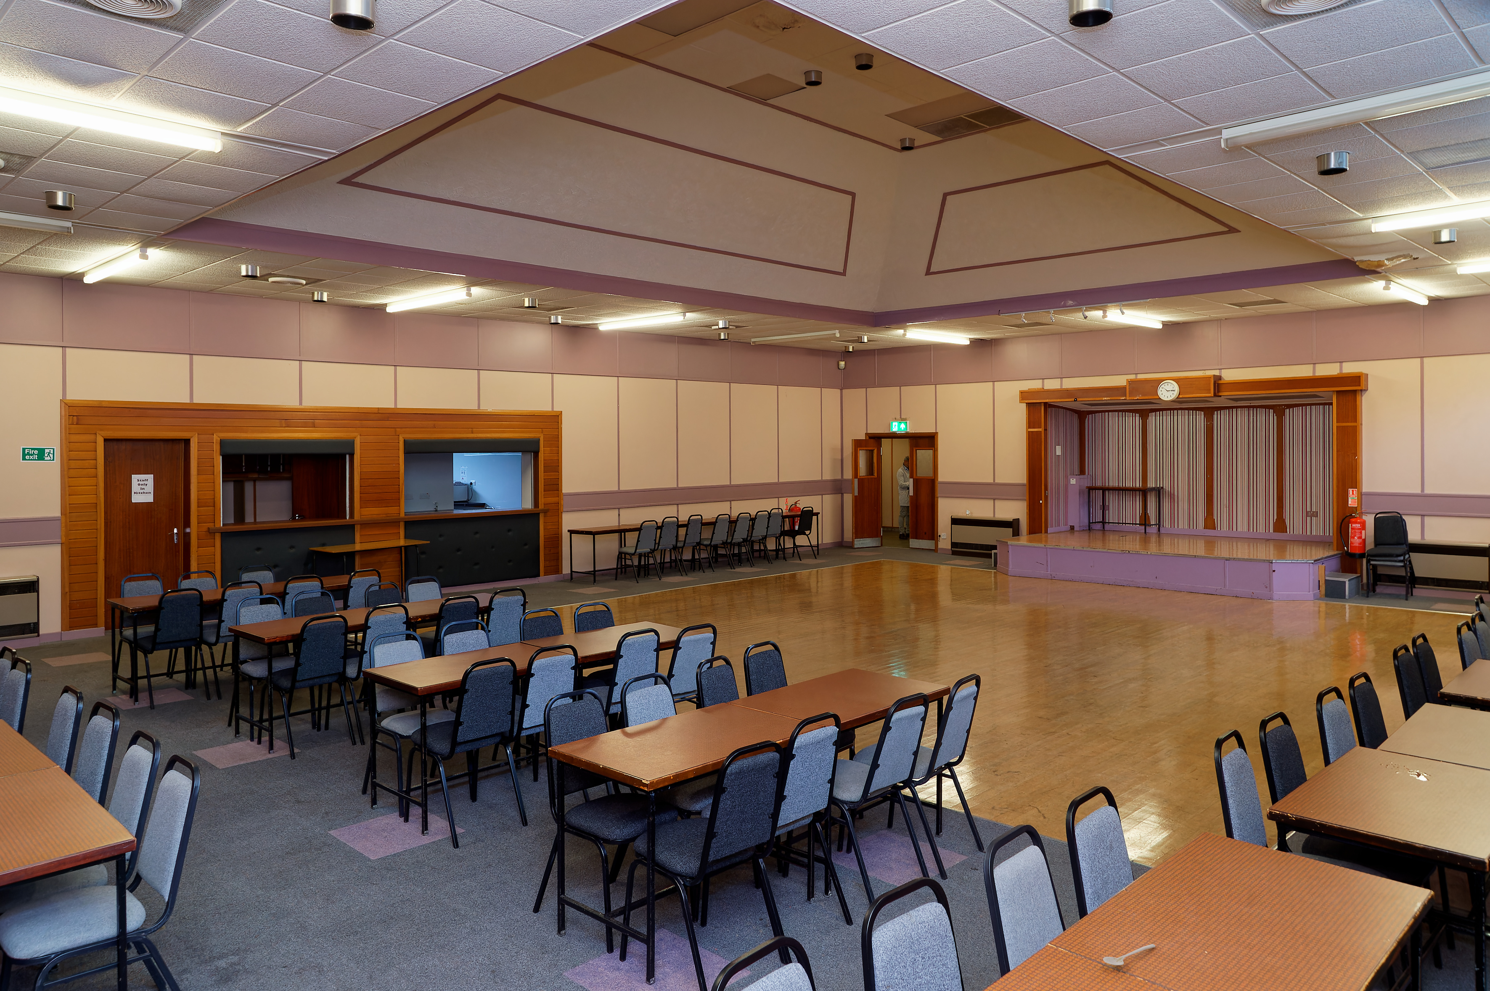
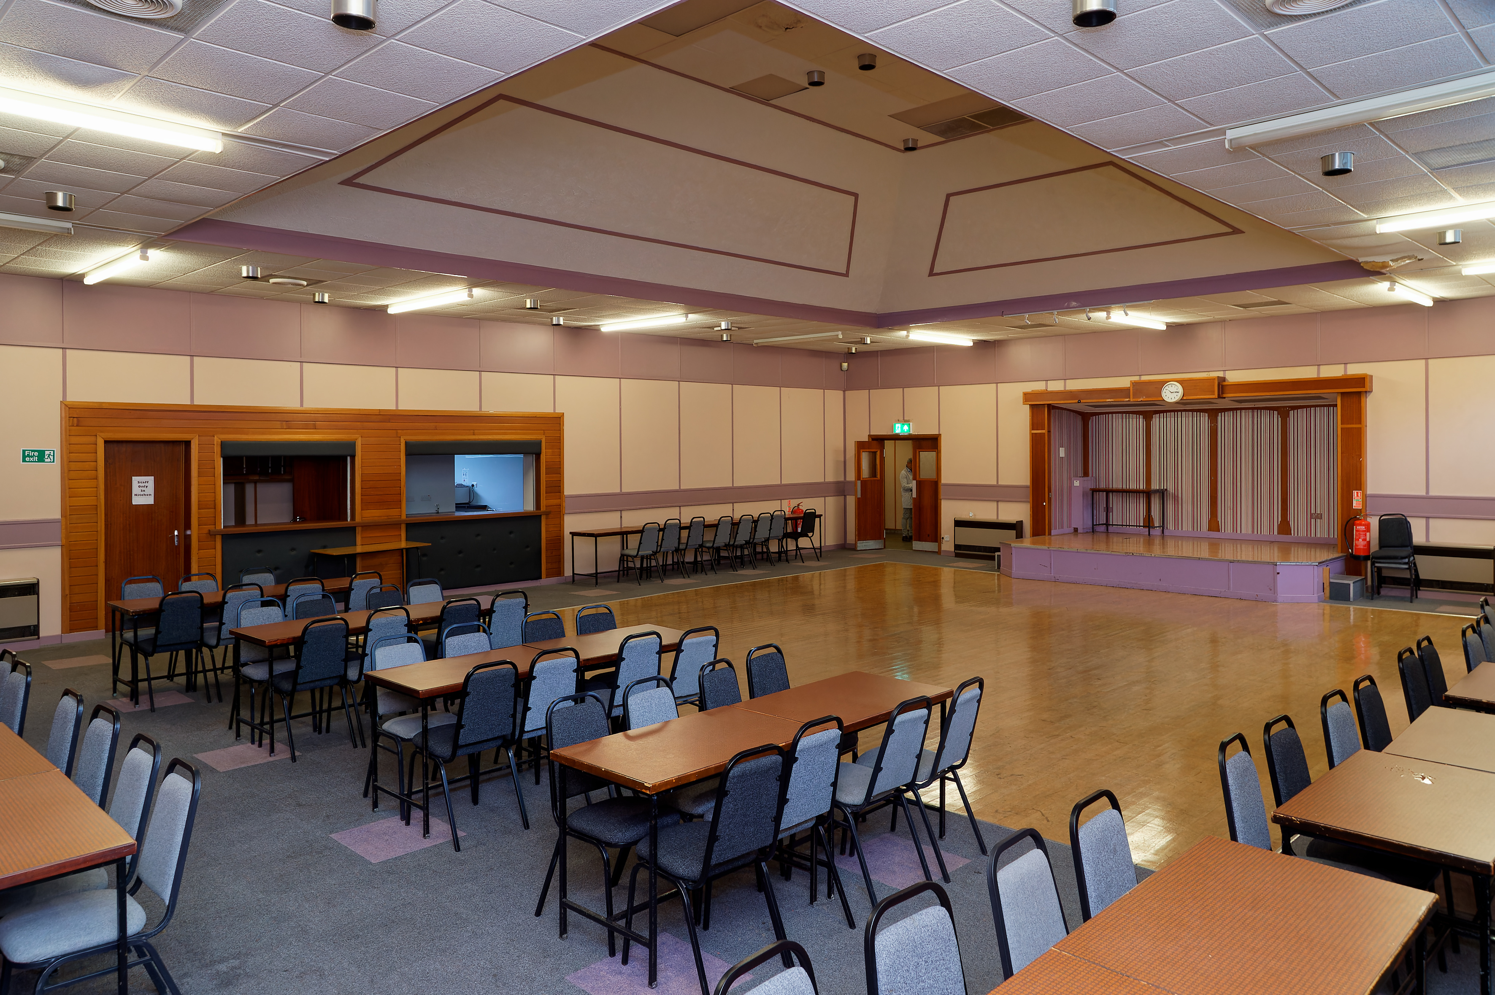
- stirrer (1130, 953)
